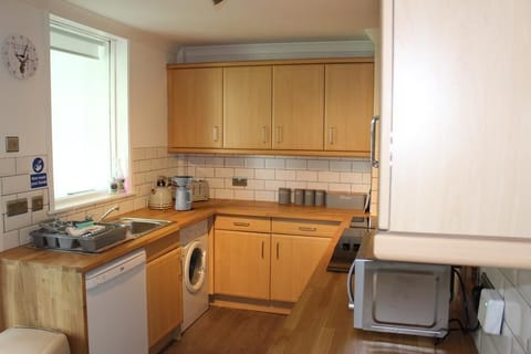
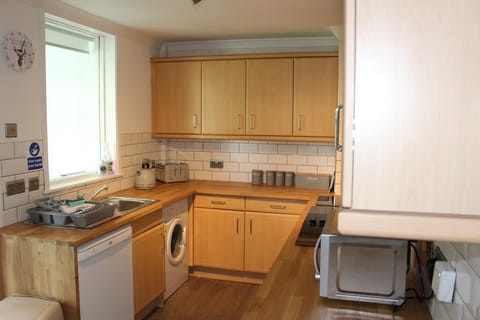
- coffee maker (183, 192)
